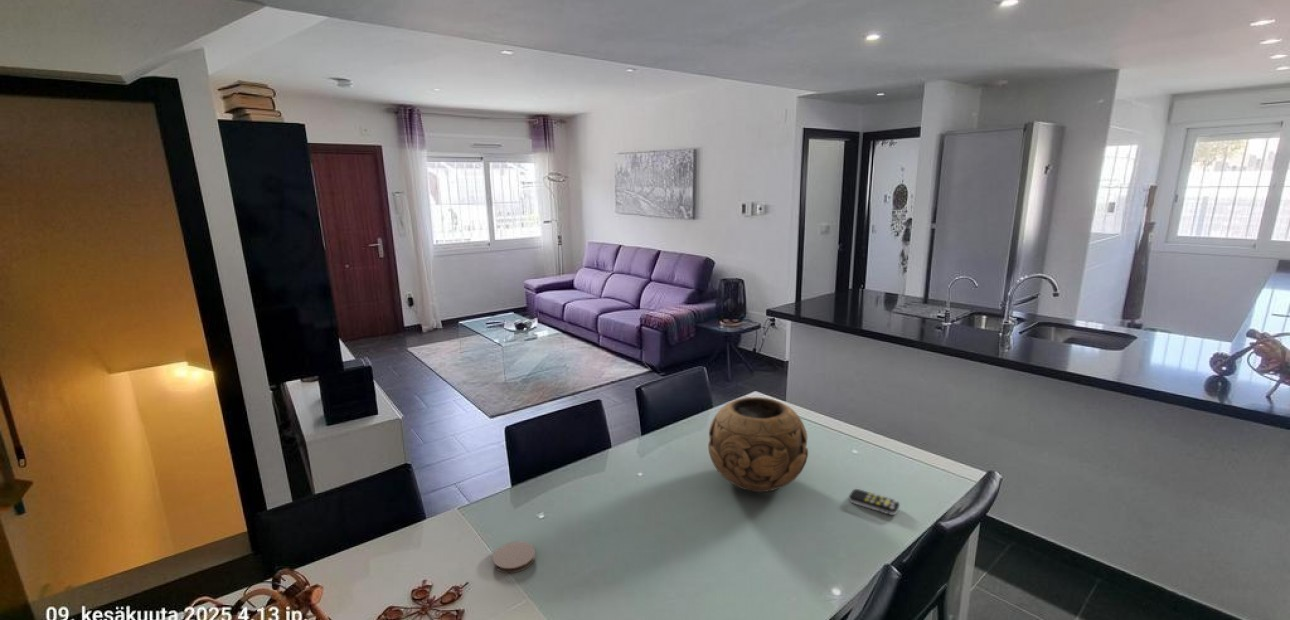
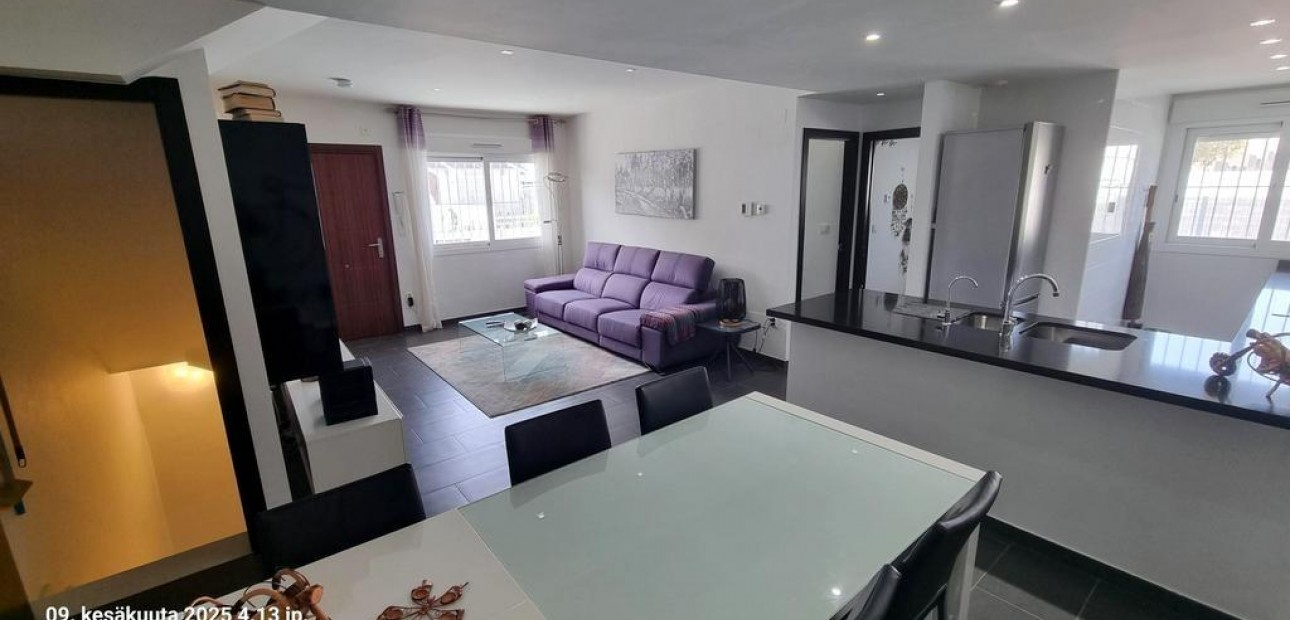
- remote control (873, 501)
- coaster (514, 556)
- decorative bowl (757, 443)
